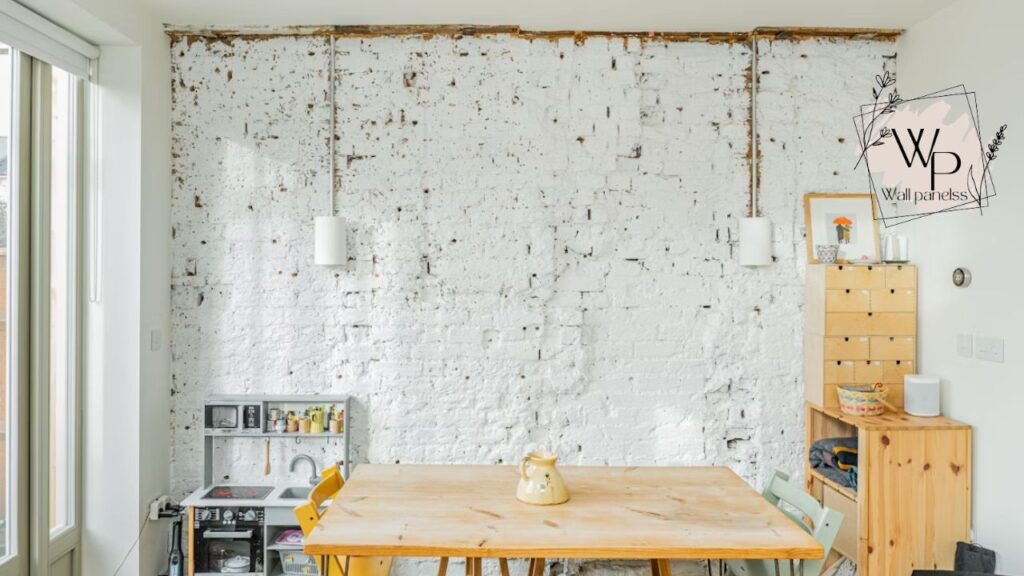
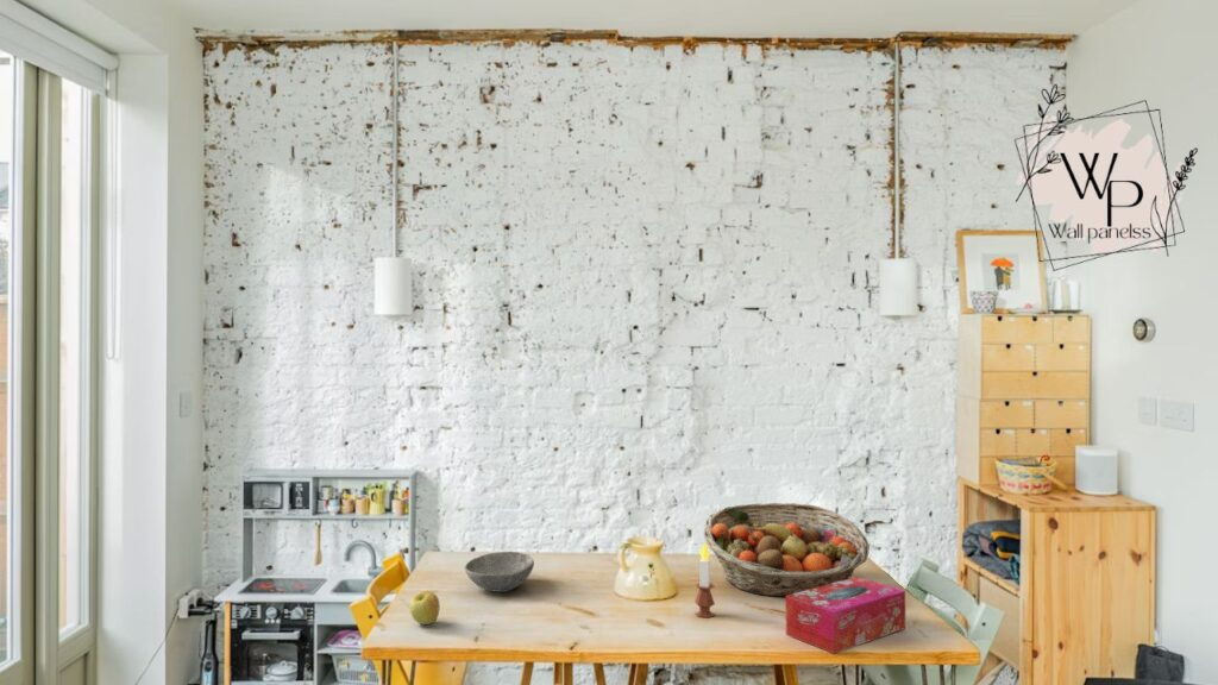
+ apple (425, 608)
+ bowl (500, 573)
+ candle (704, 577)
+ tissue box (846, 611)
+ fruit basket (784, 547)
